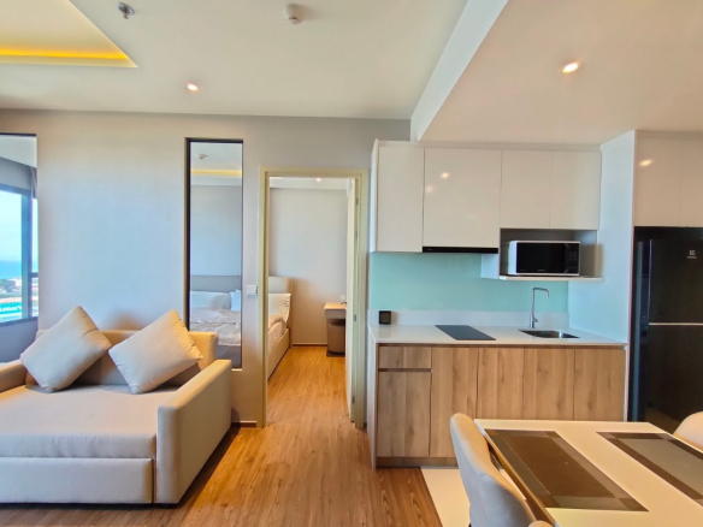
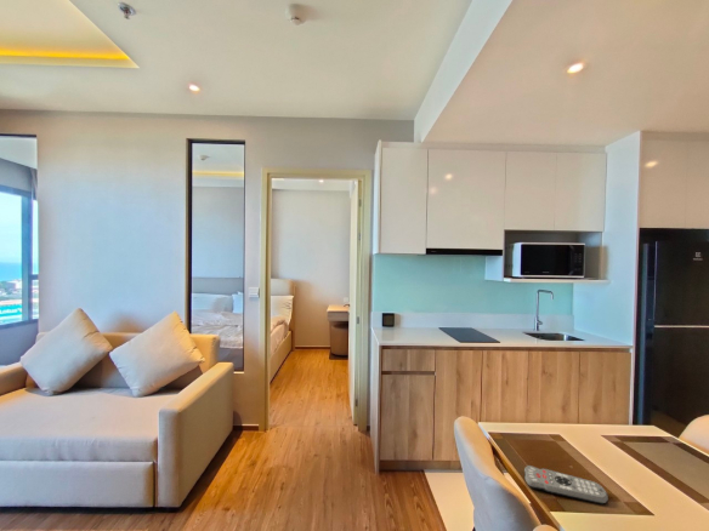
+ remote control (563, 484)
